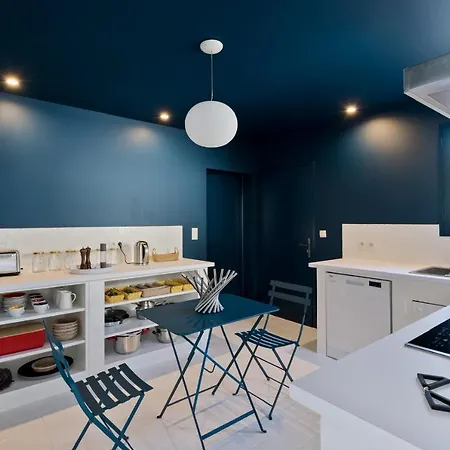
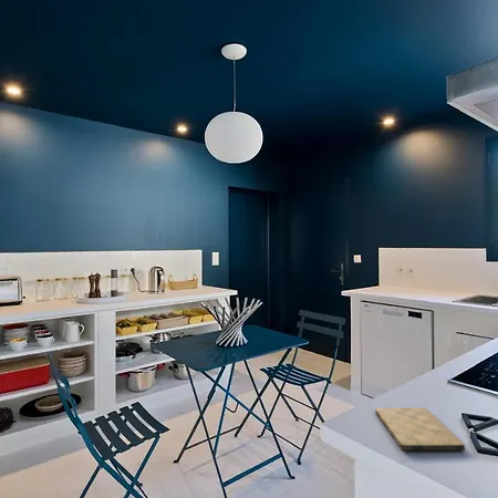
+ cutting board (415, 426)
